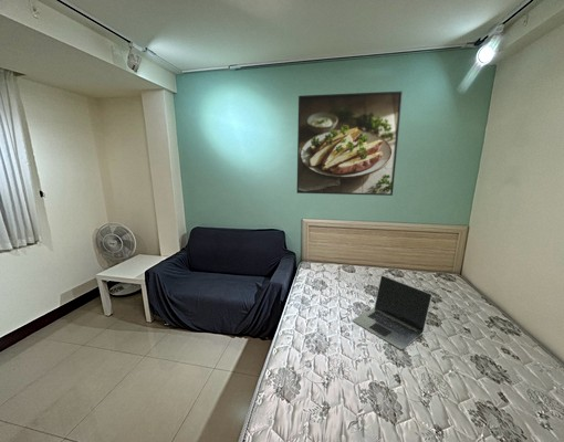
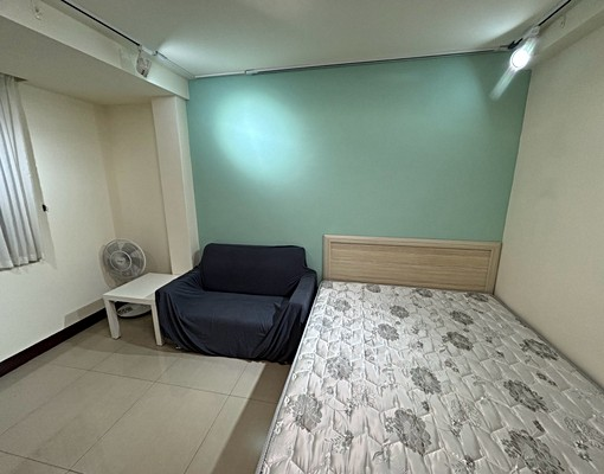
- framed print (345, 146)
- laptop (390, 307)
